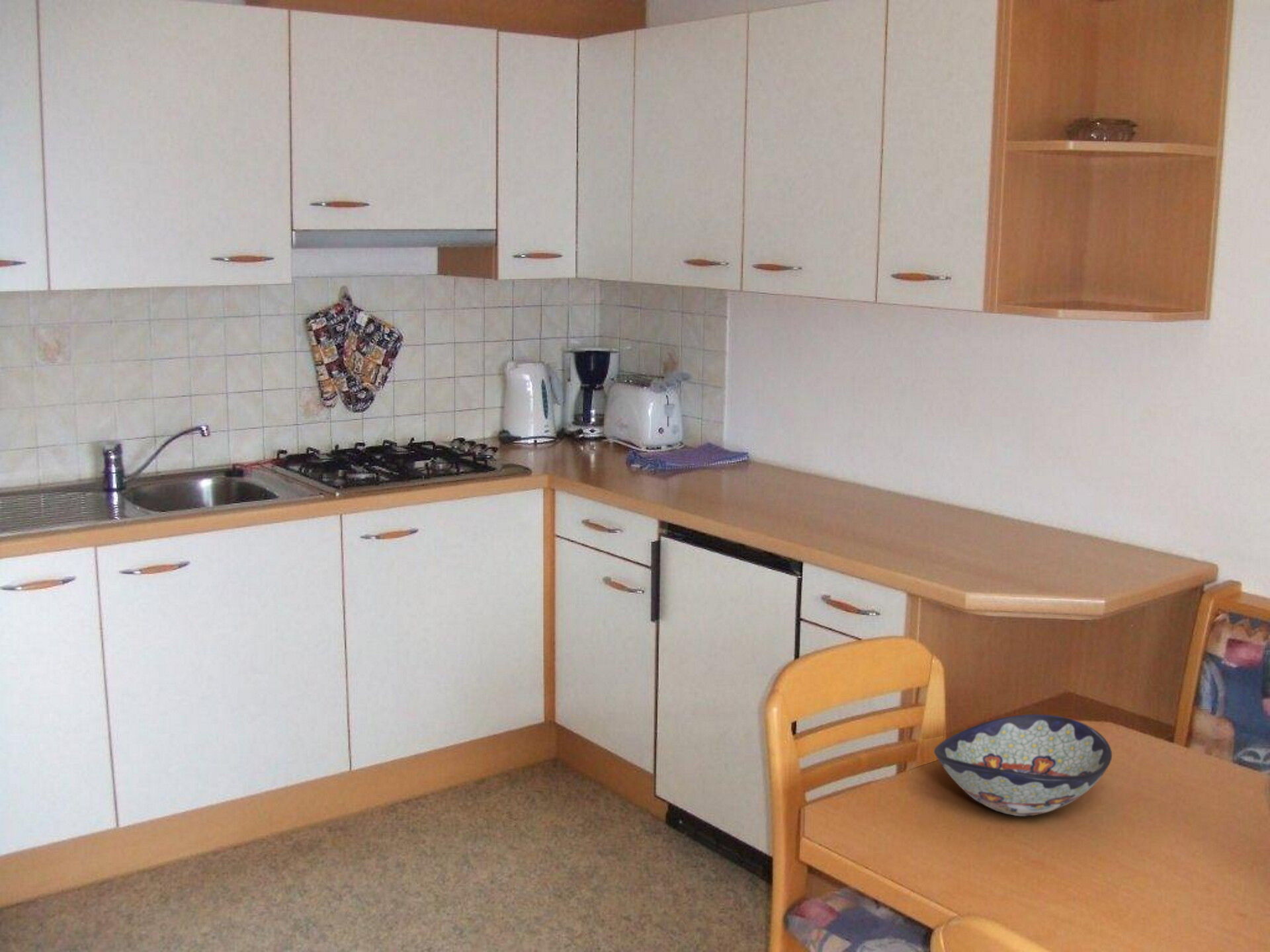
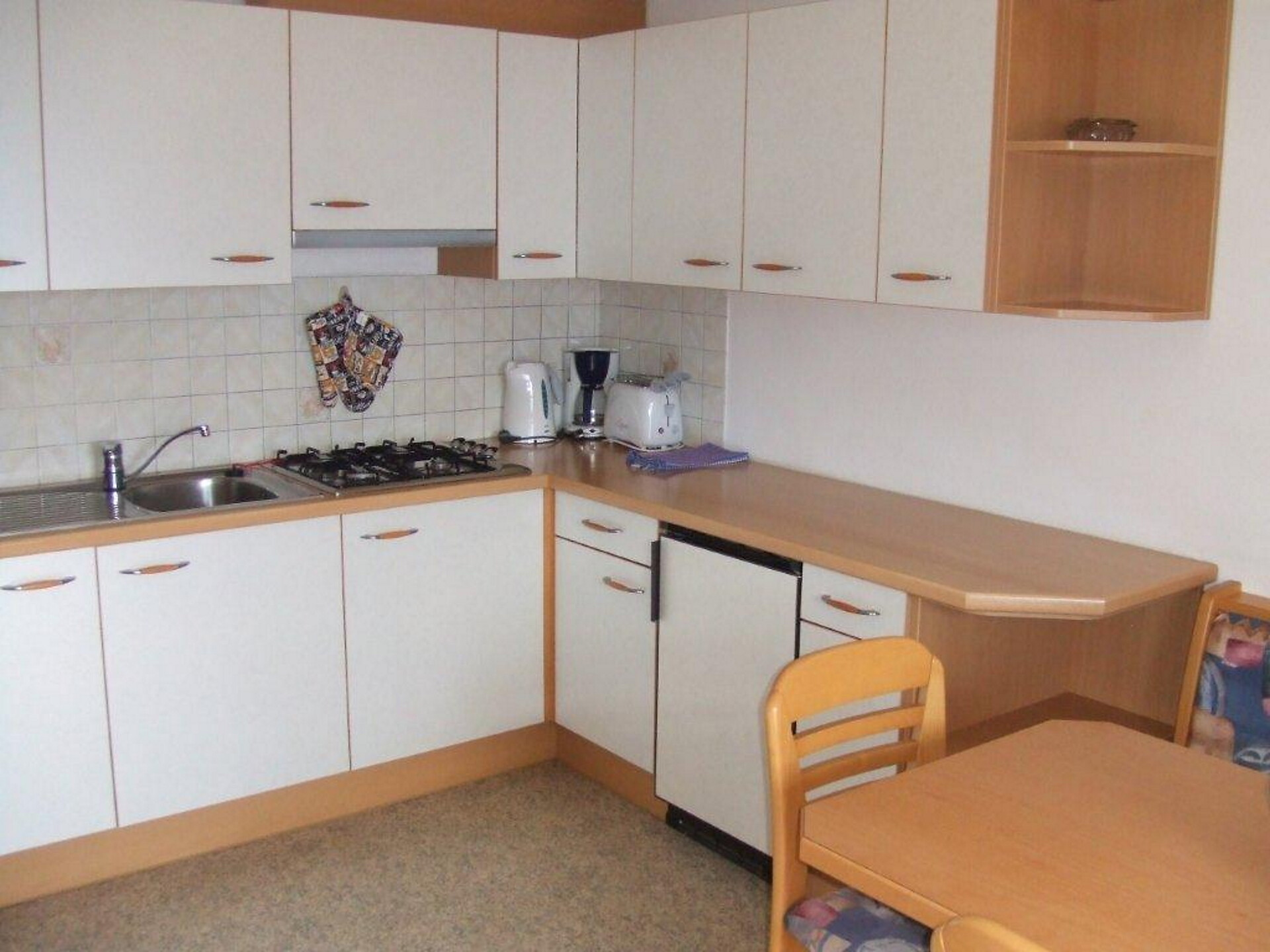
- decorative bowl (1021, 772)
